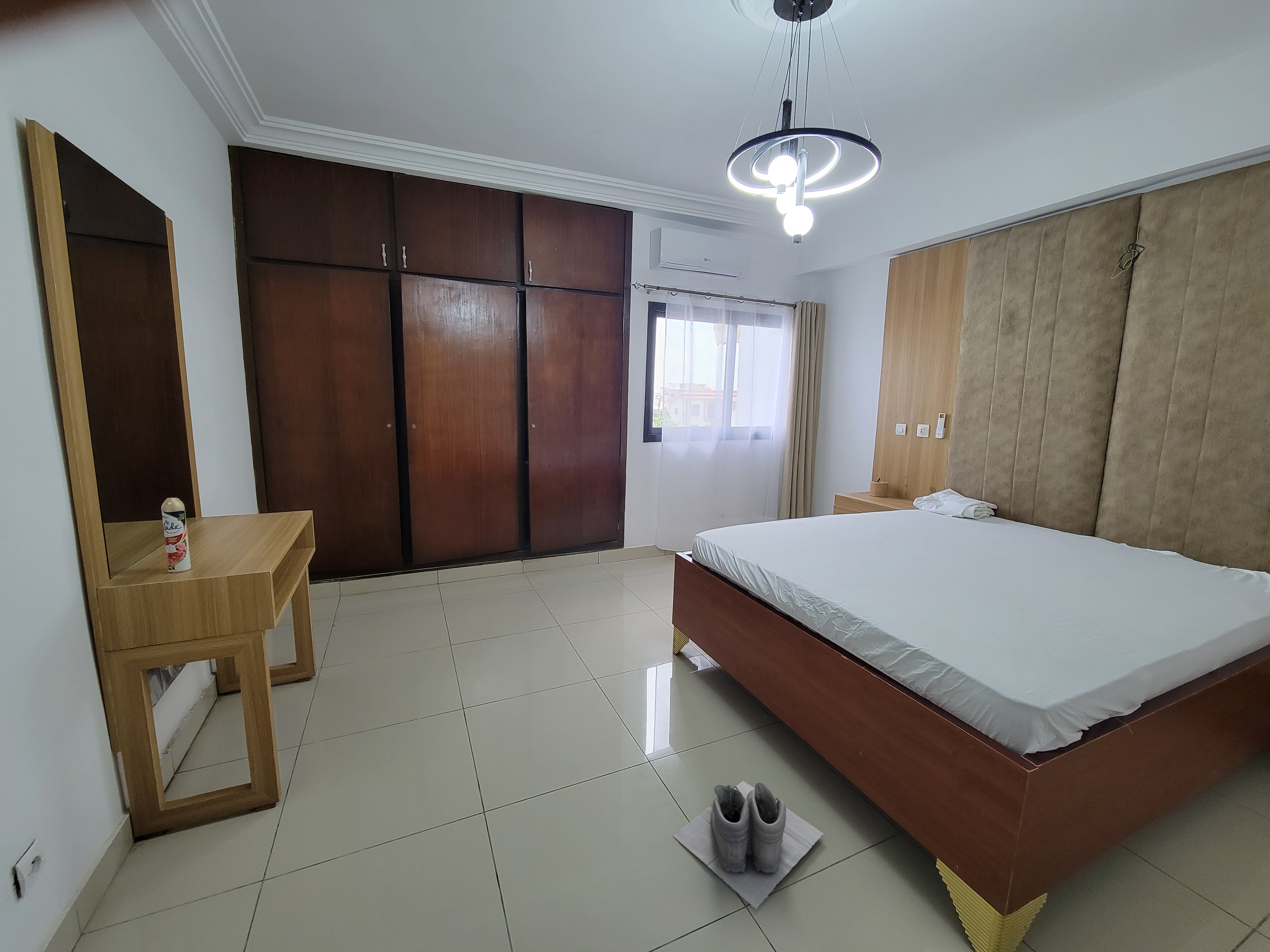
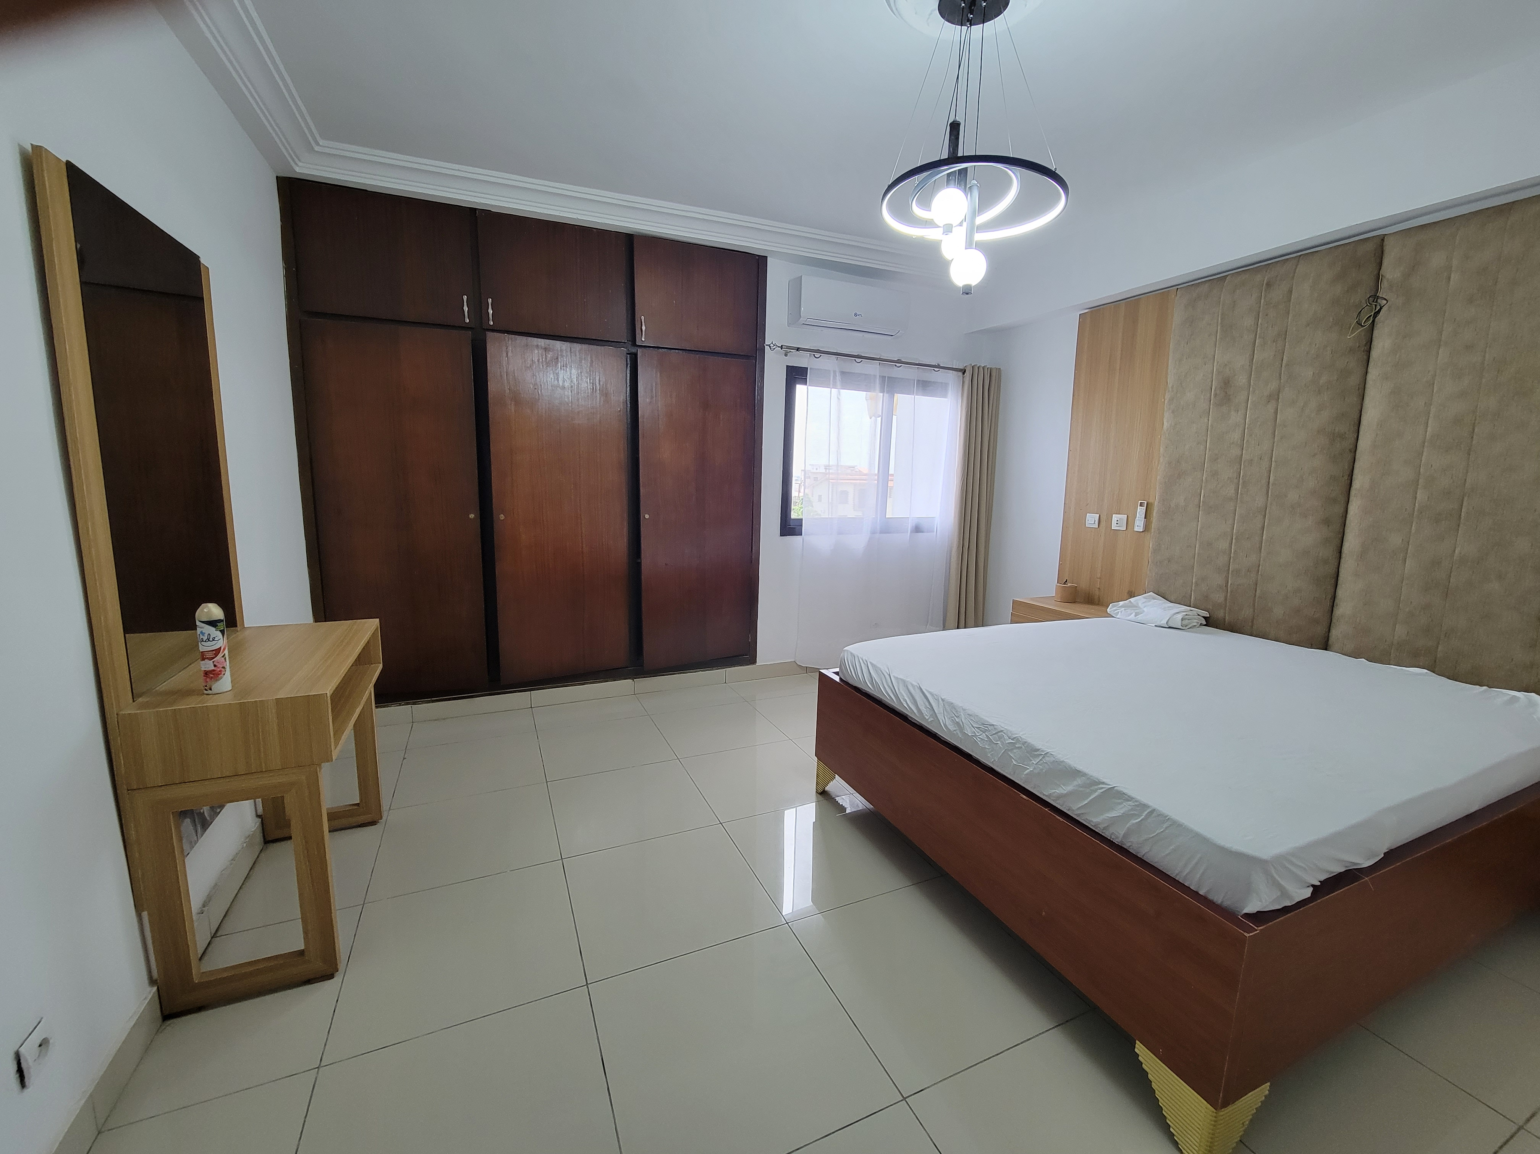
- boots (750, 808)
